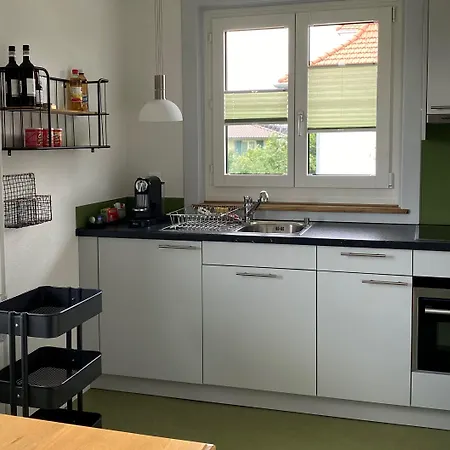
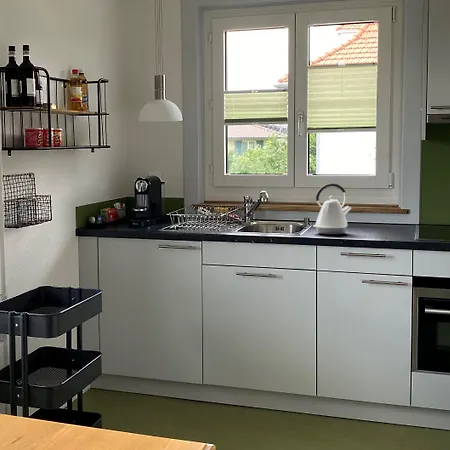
+ kettle (332, 208)
